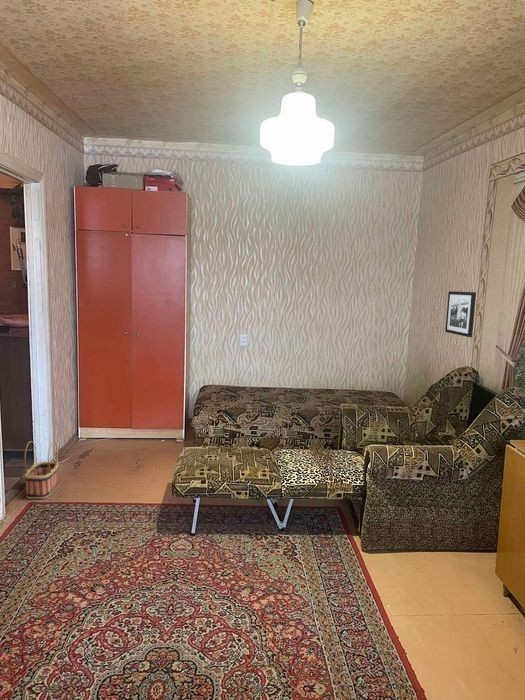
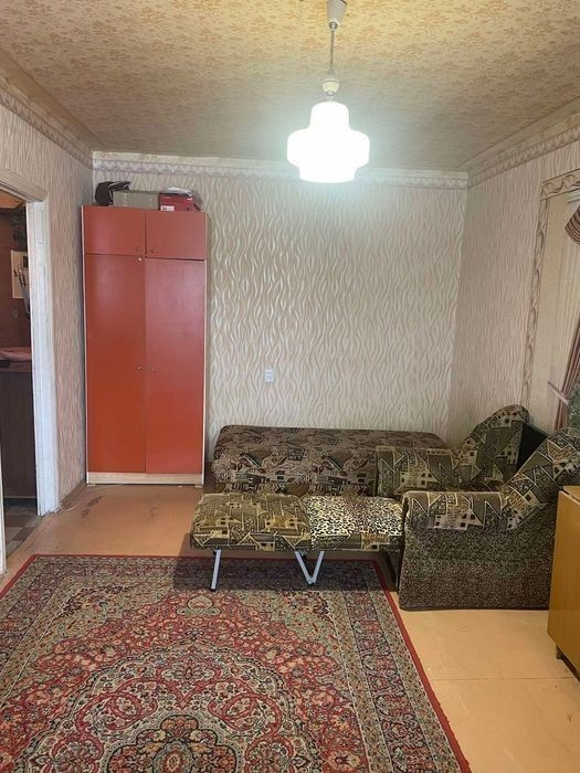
- basket (42, 466)
- picture frame (459, 313)
